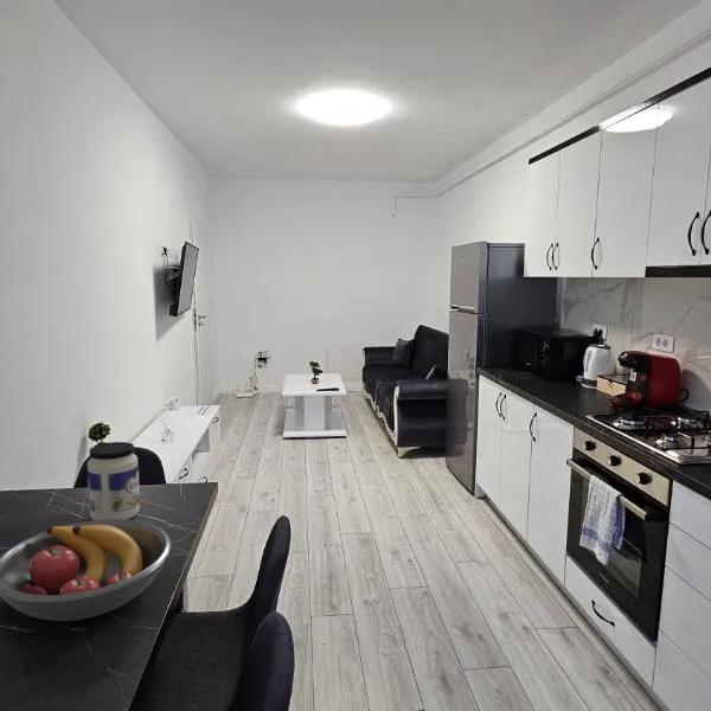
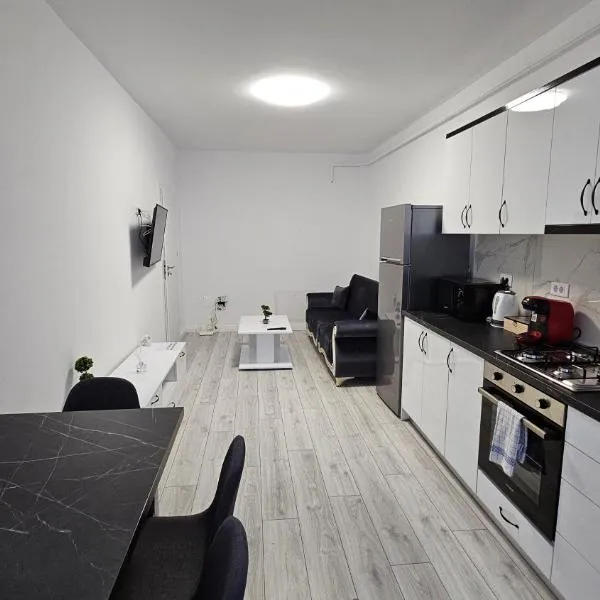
- jar (114, 481)
- fruit bowl (87, 569)
